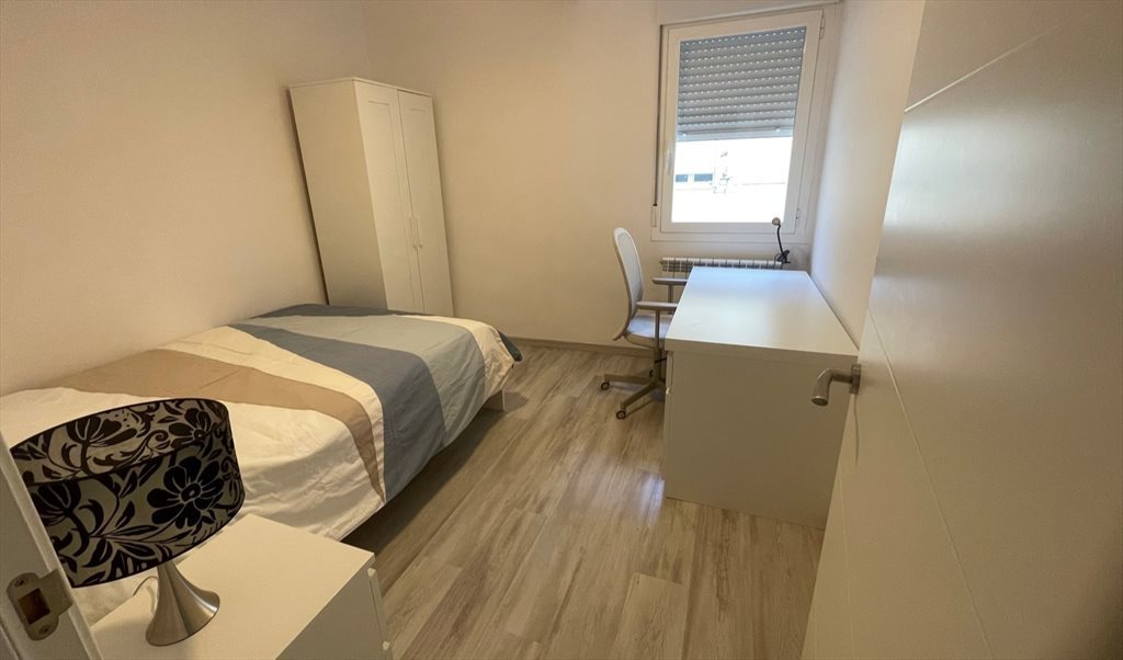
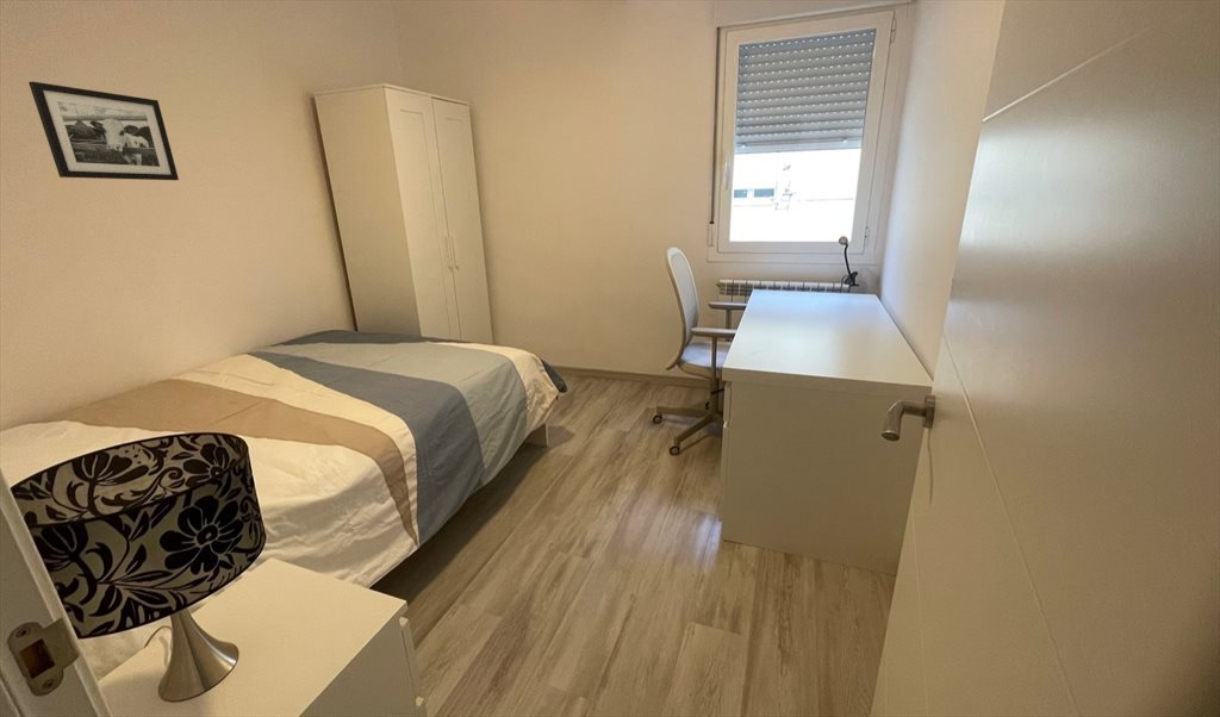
+ picture frame (111, 136)
